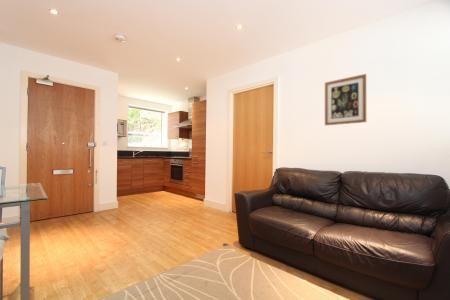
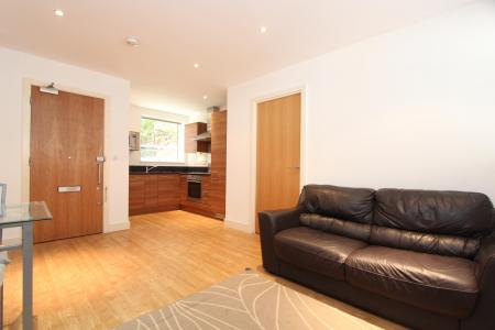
- wall art (344, 101)
